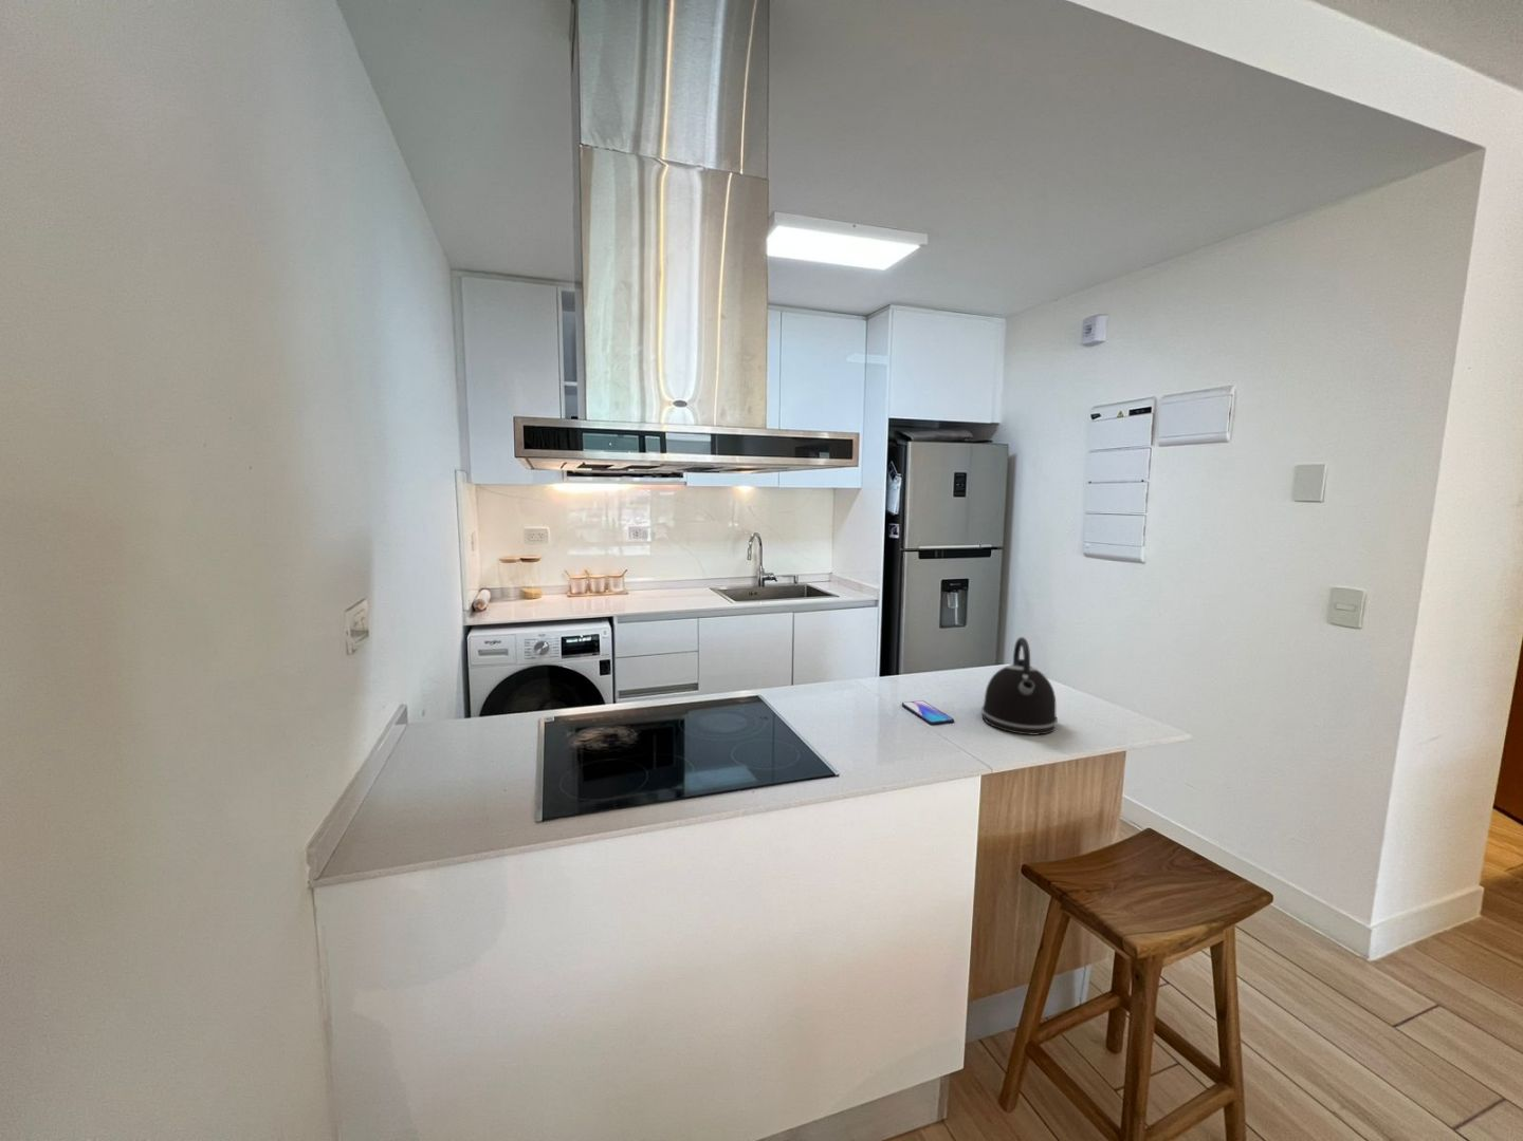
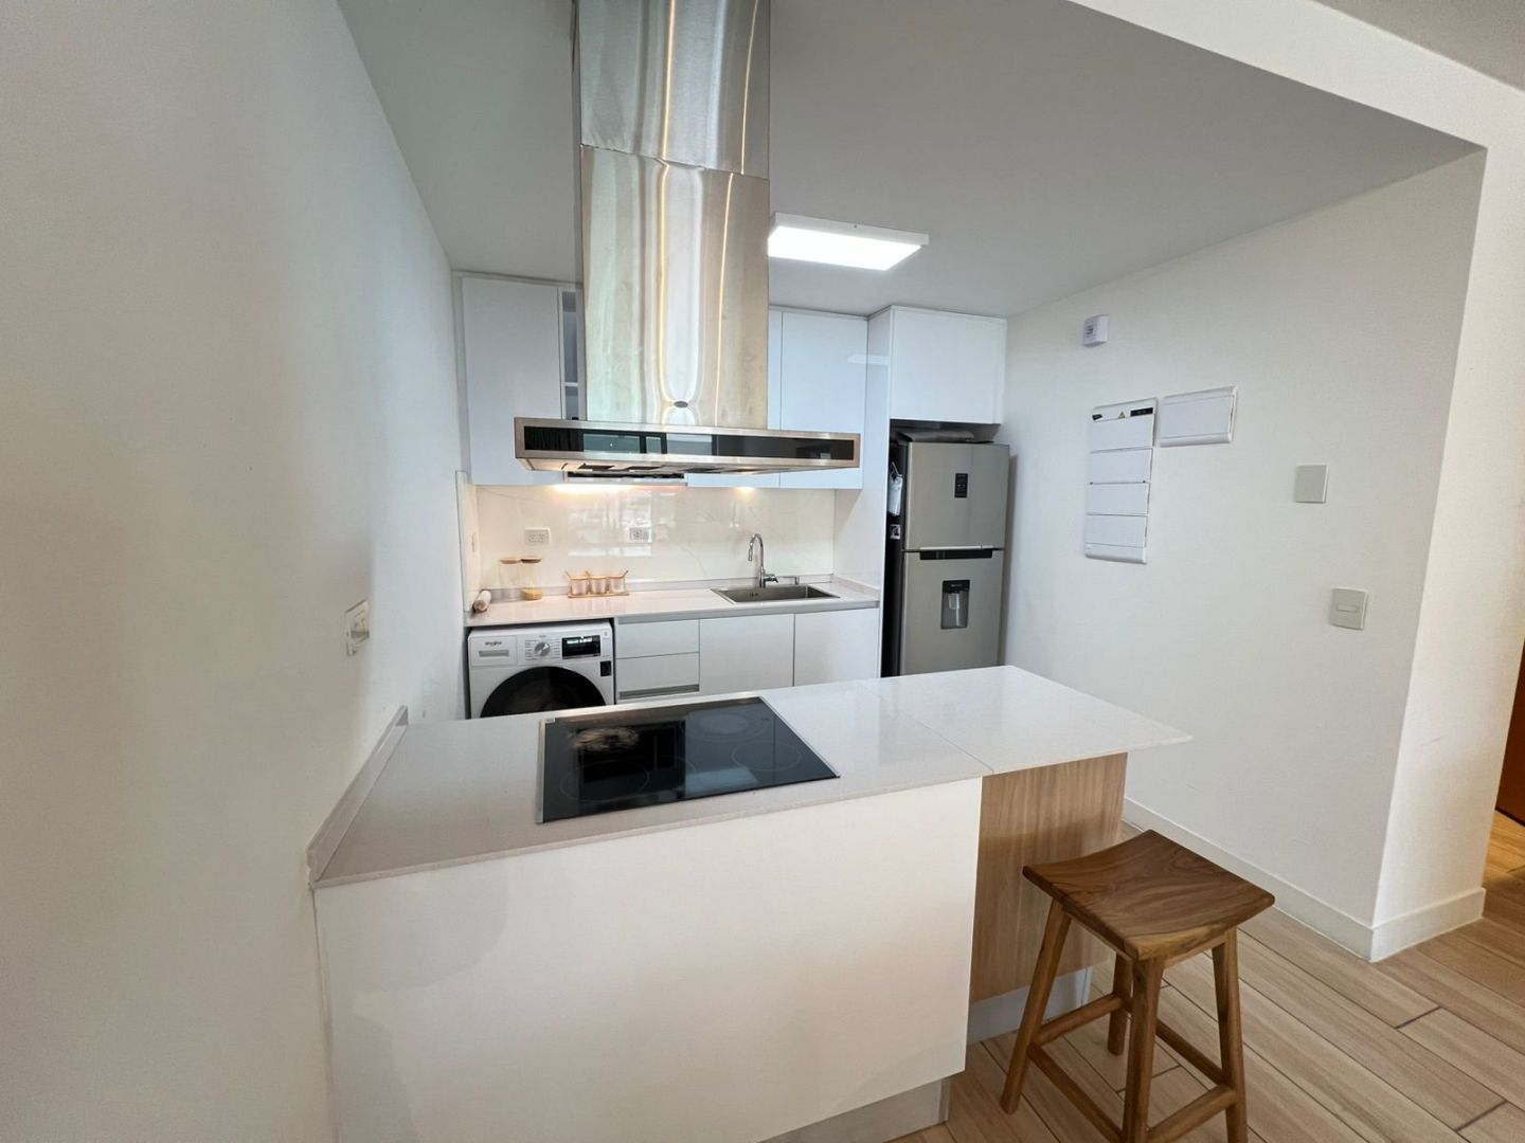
- smartphone (927, 711)
- kettle (1021, 681)
